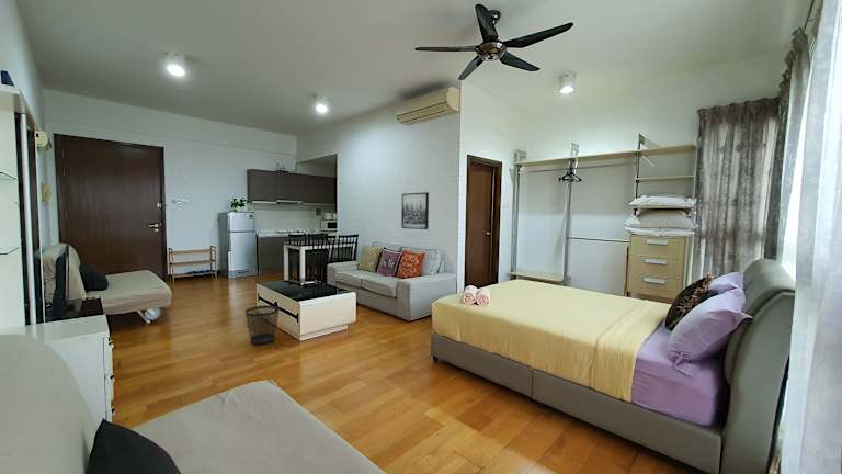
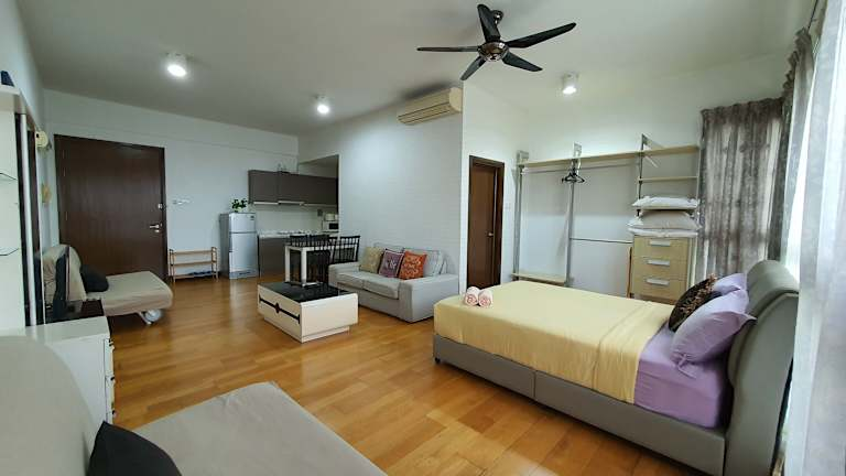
- wall art (414, 211)
- wastebasket (262, 325)
